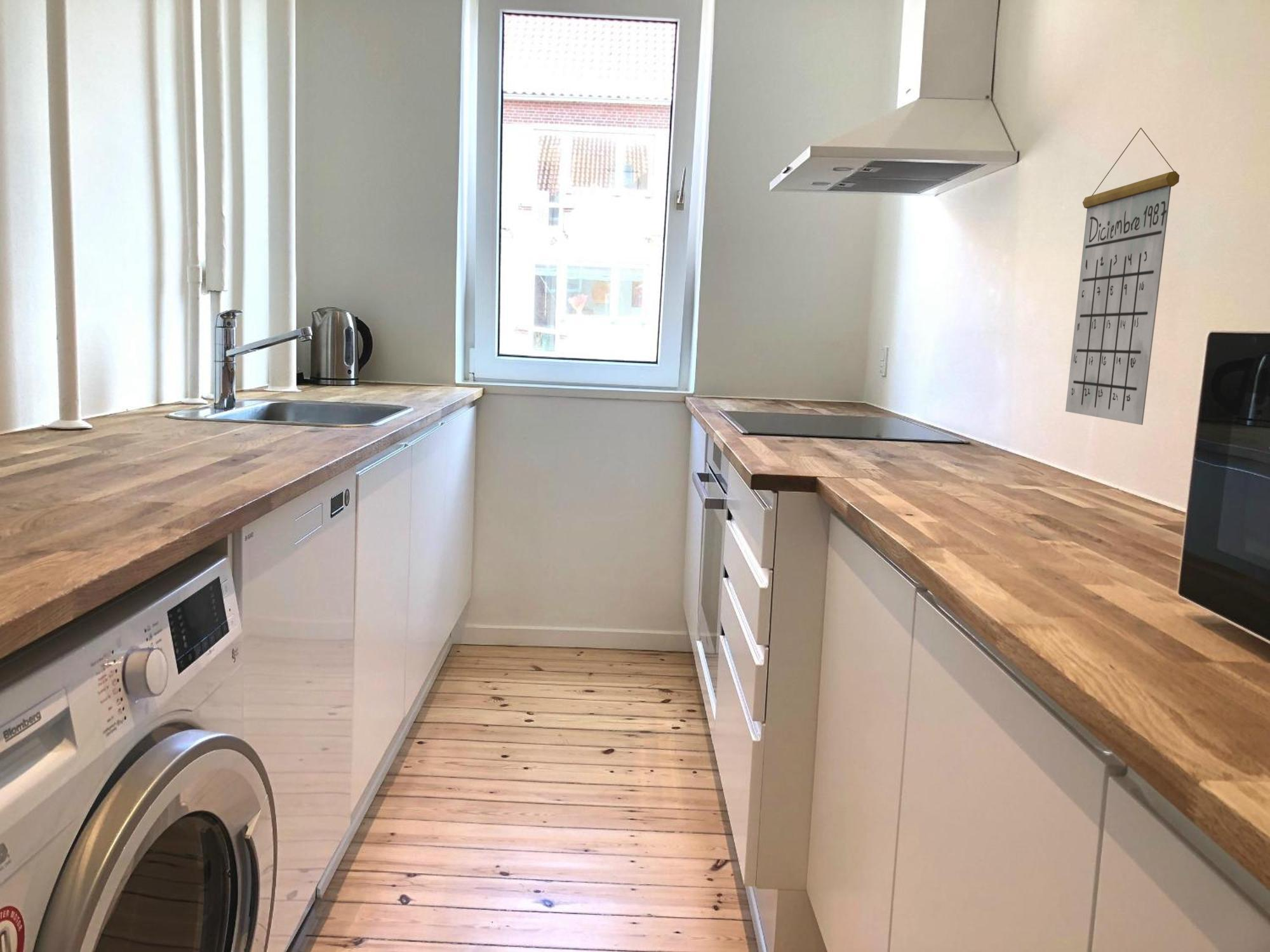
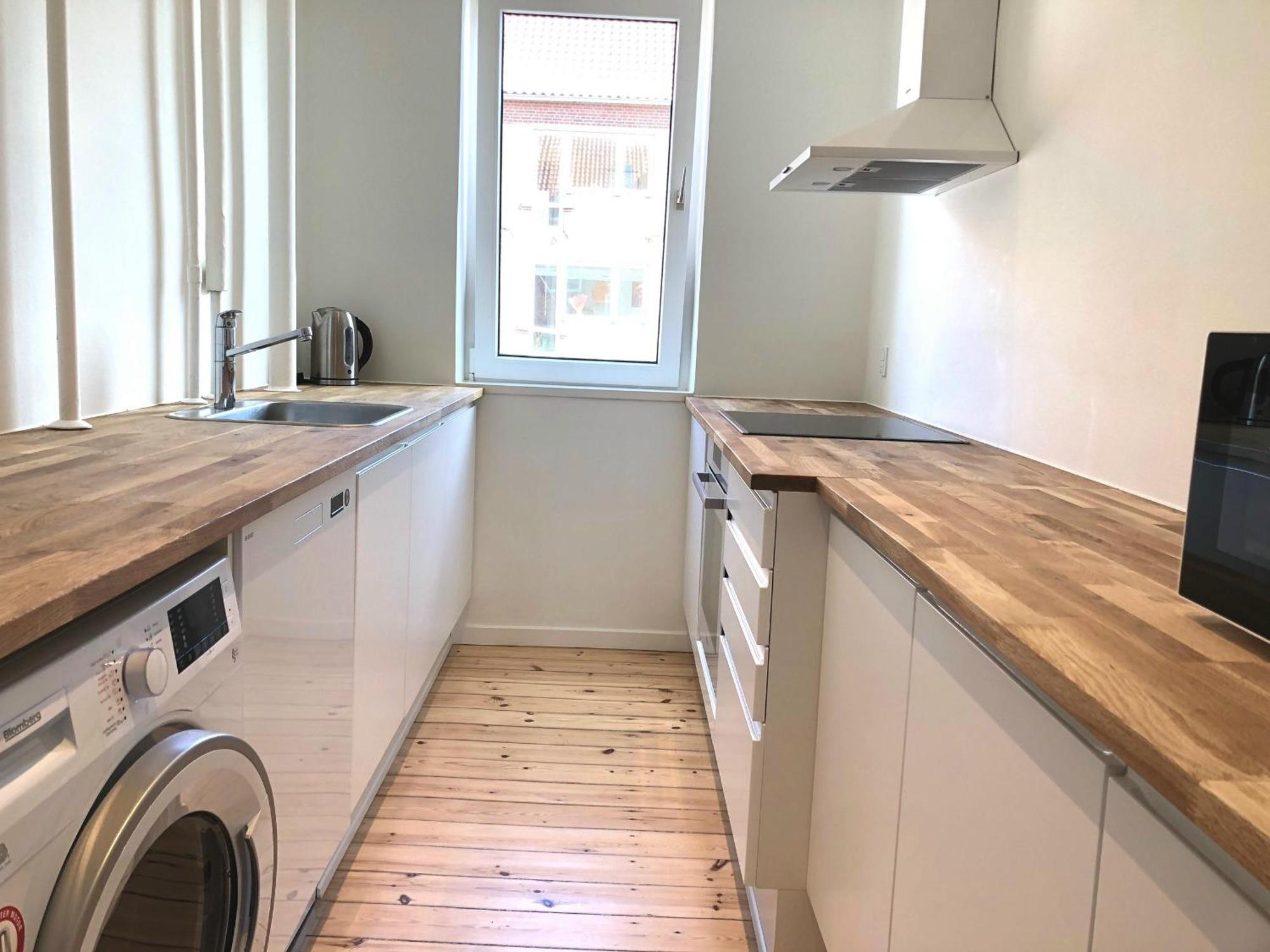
- calendar (1118, 275)
